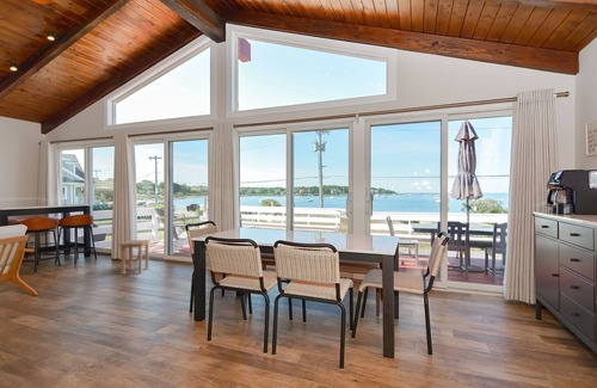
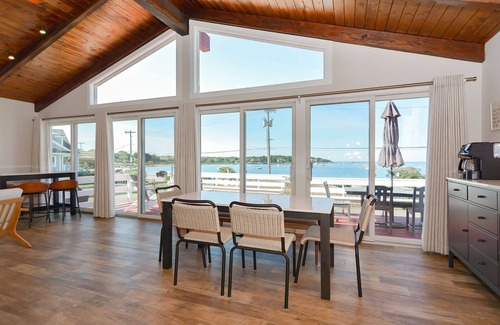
- stool (135, 257)
